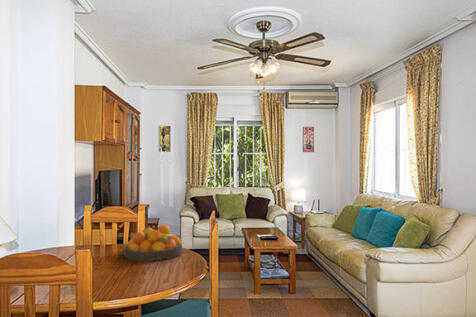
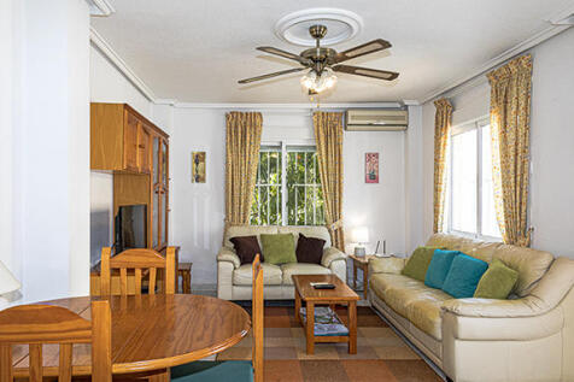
- fruit bowl (153, 240)
